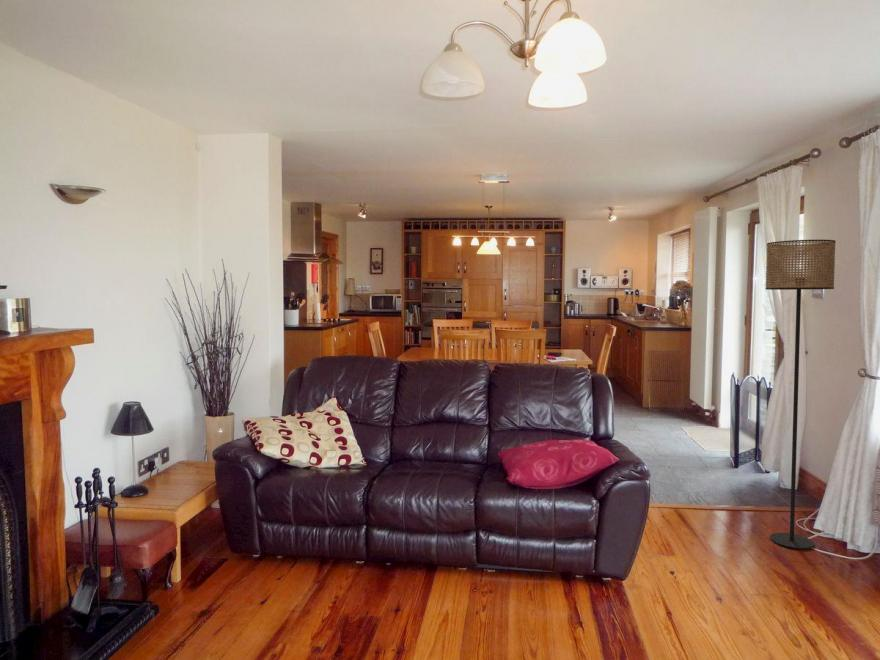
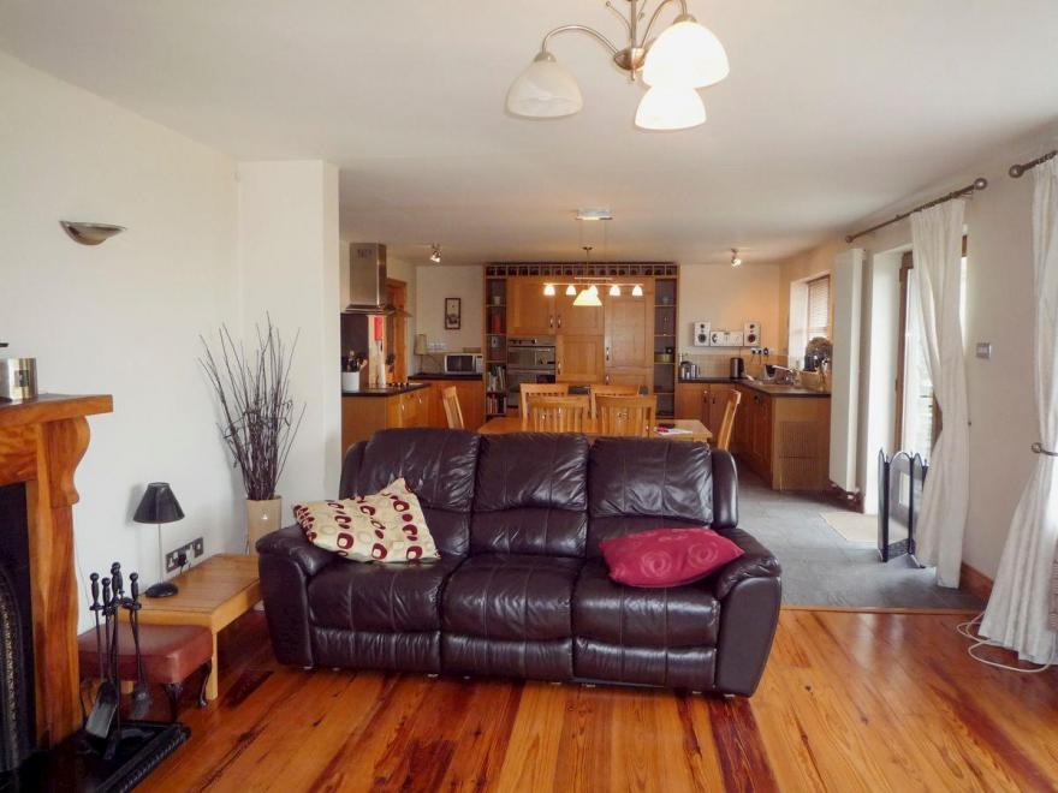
- floor lamp (795, 393)
